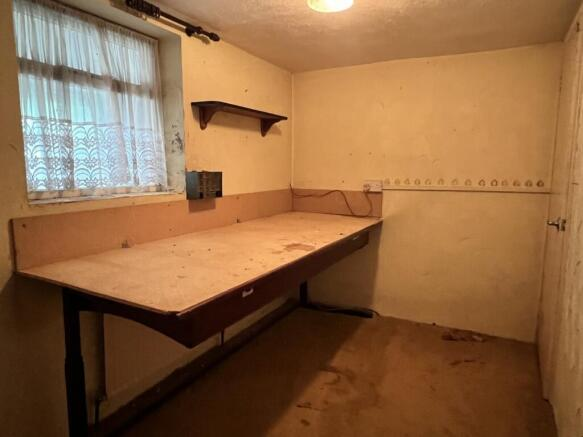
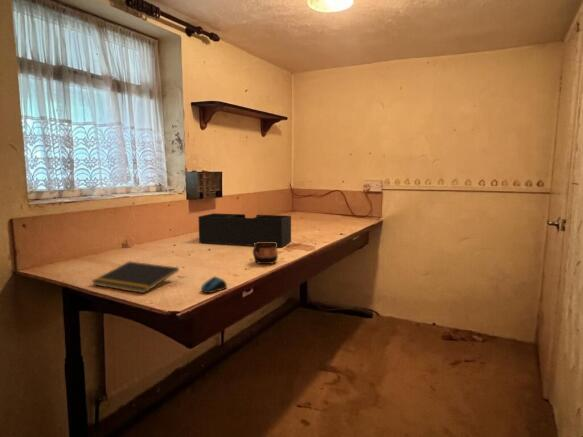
+ cup (264, 252)
+ desk organizer (245, 229)
+ notepad (136, 275)
+ computer mouse (214, 283)
